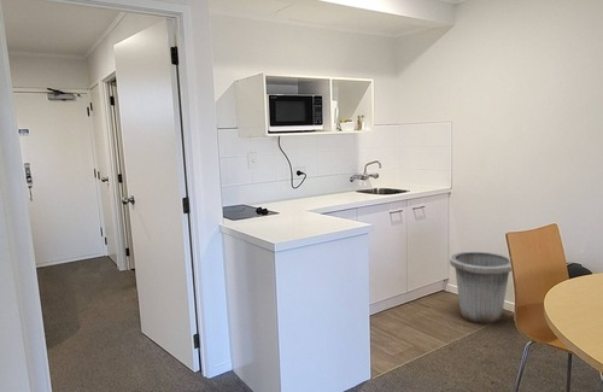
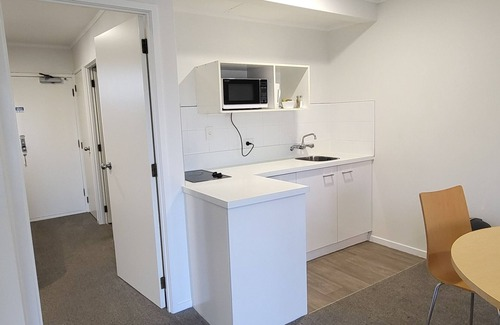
- trash can (480, 287)
